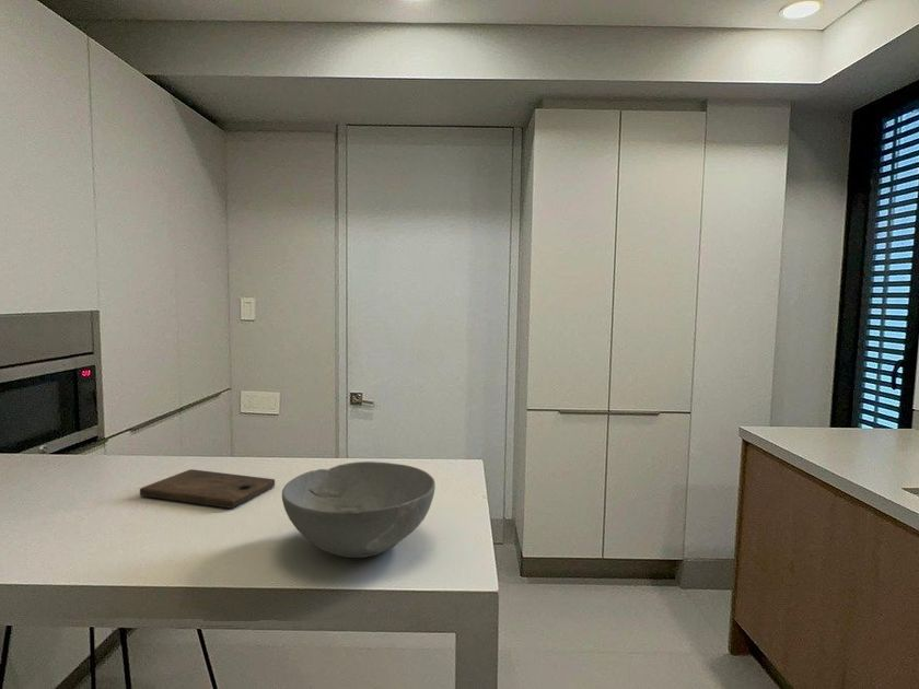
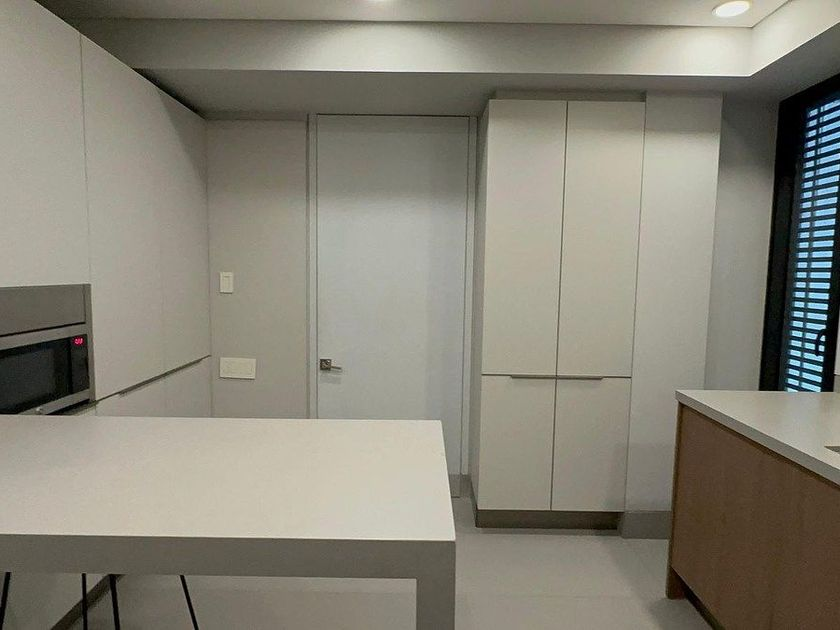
- cutting board (209, 487)
- bowl (359, 513)
